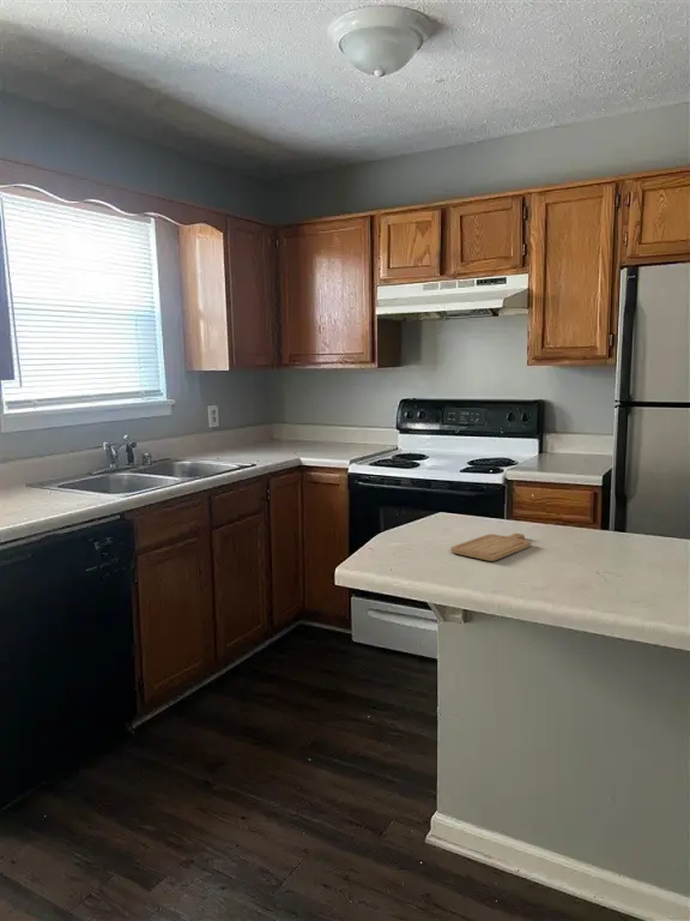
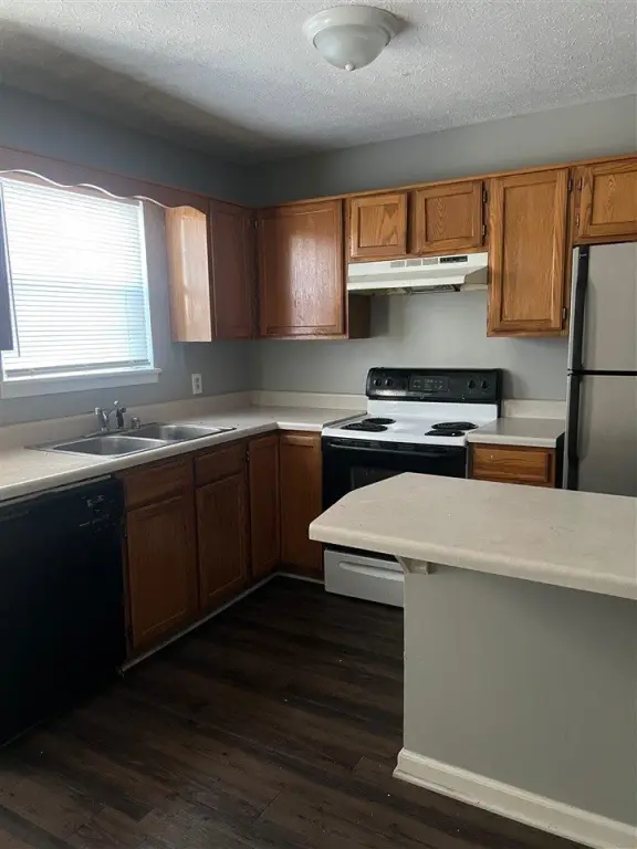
- chopping board (496, 544)
